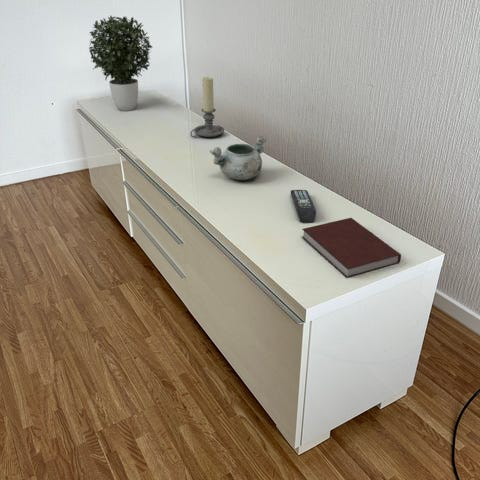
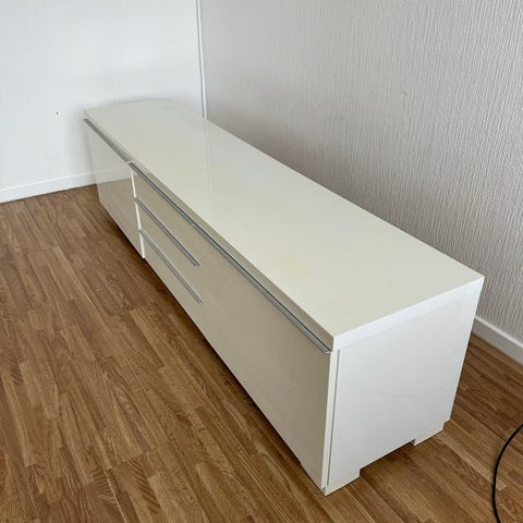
- candle holder (205, 106)
- decorative bowl (239, 159)
- potted plant (122, 64)
- remote control (302, 203)
- notebook (349, 245)
